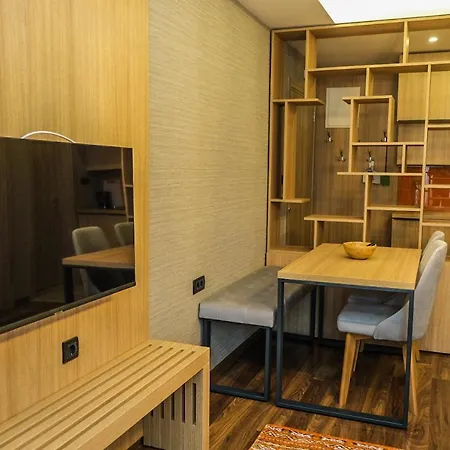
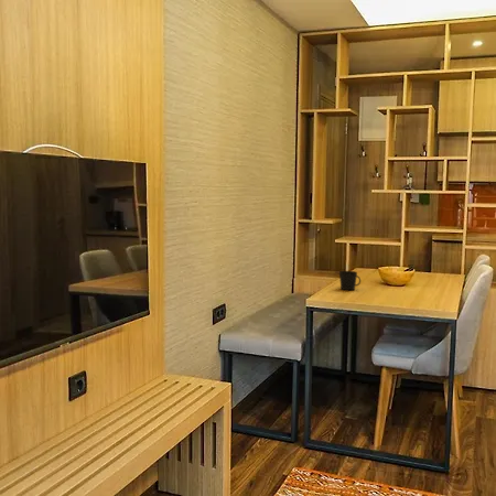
+ cup (349, 280)
